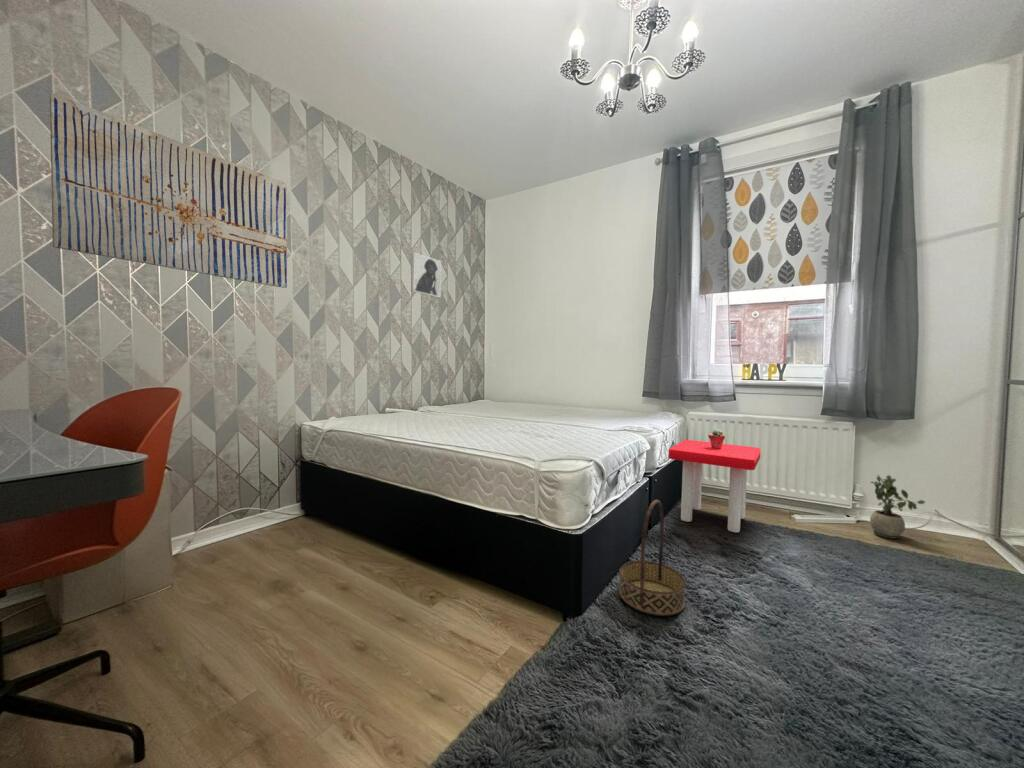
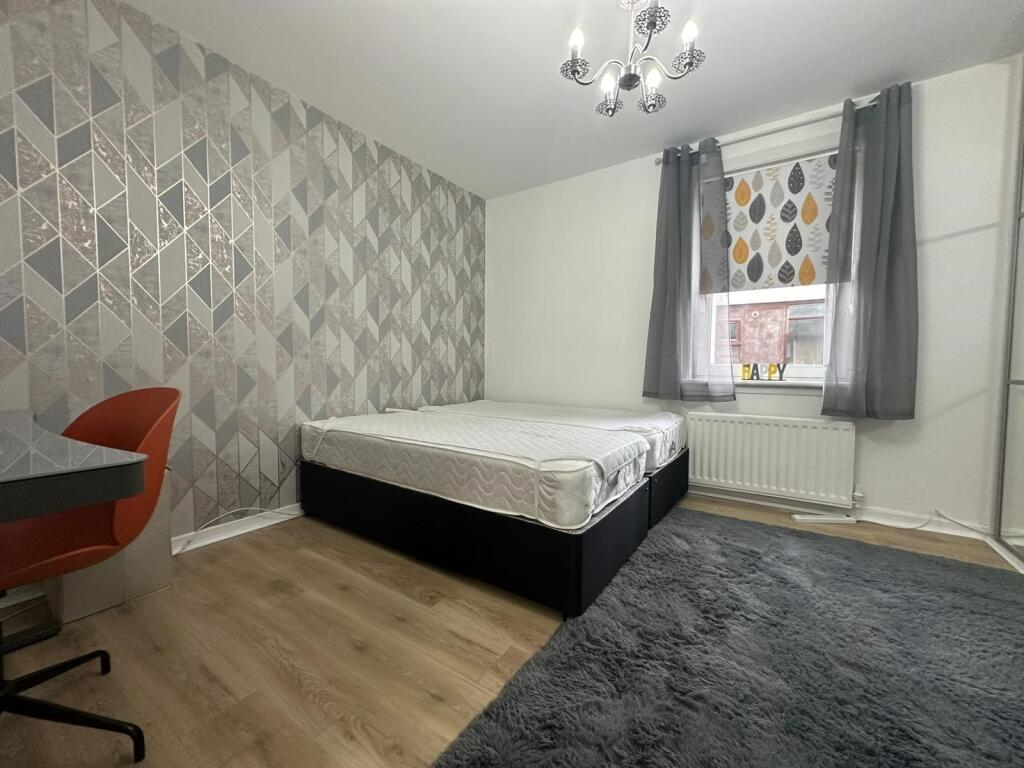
- potted plant (894, 506)
- basket (659, 549)
- potted succulent (716, 438)
- stool (701, 483)
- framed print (426, 275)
- wall art (191, 209)
